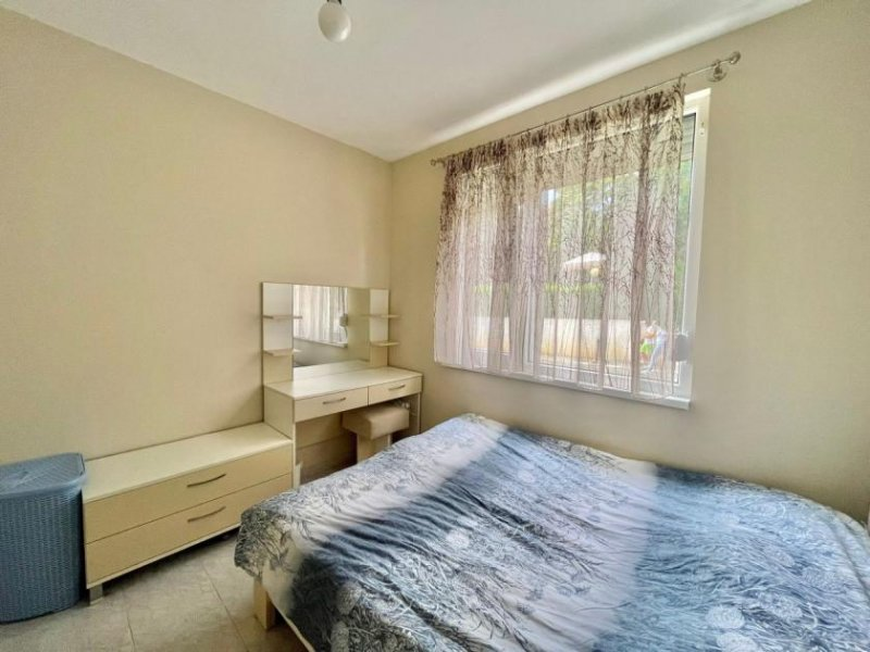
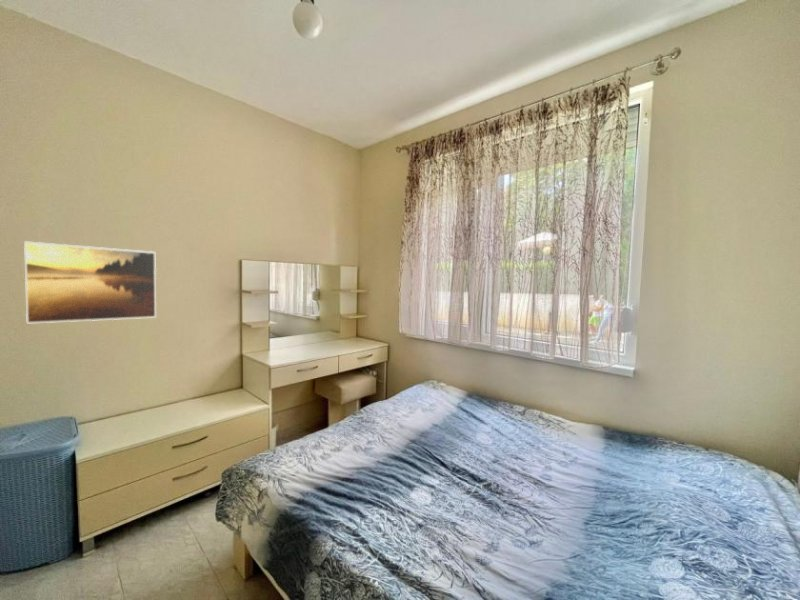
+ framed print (97, 283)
